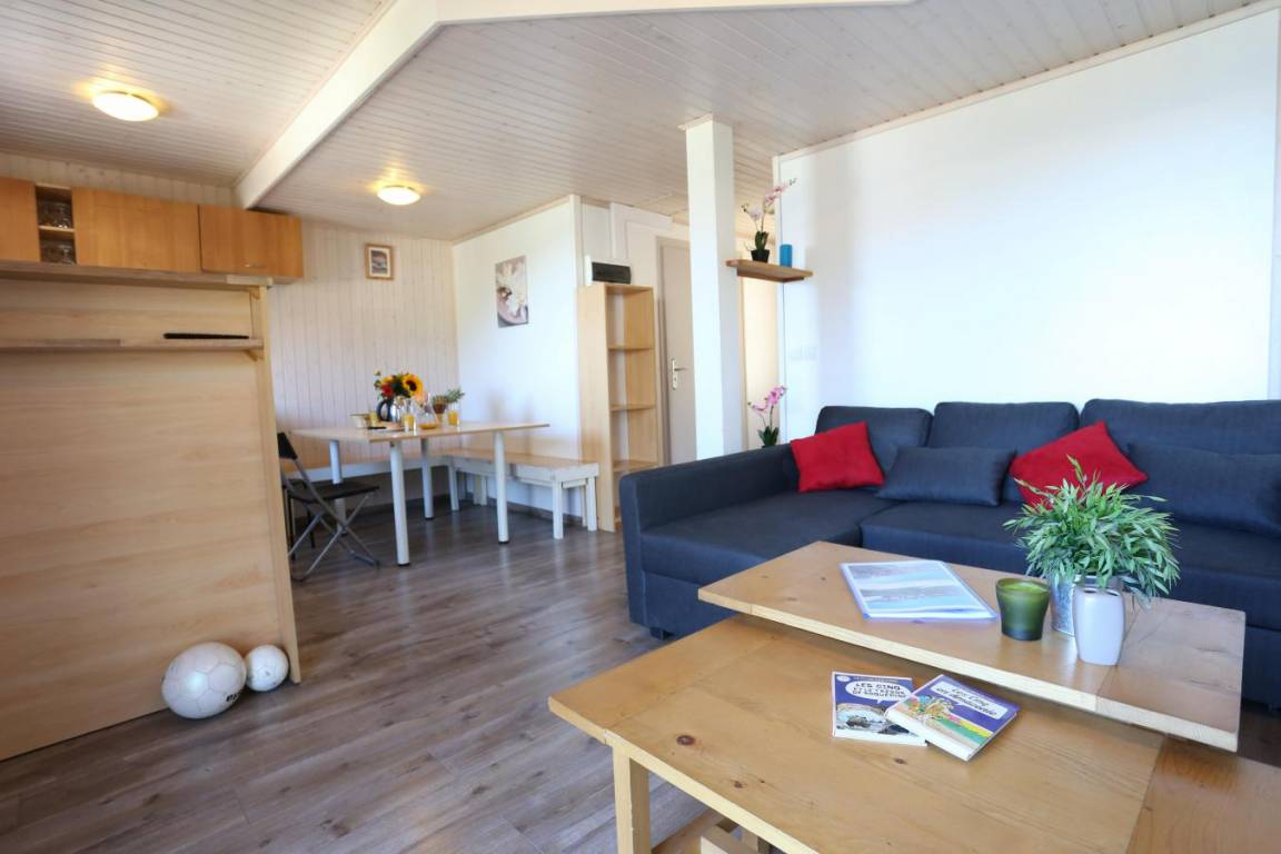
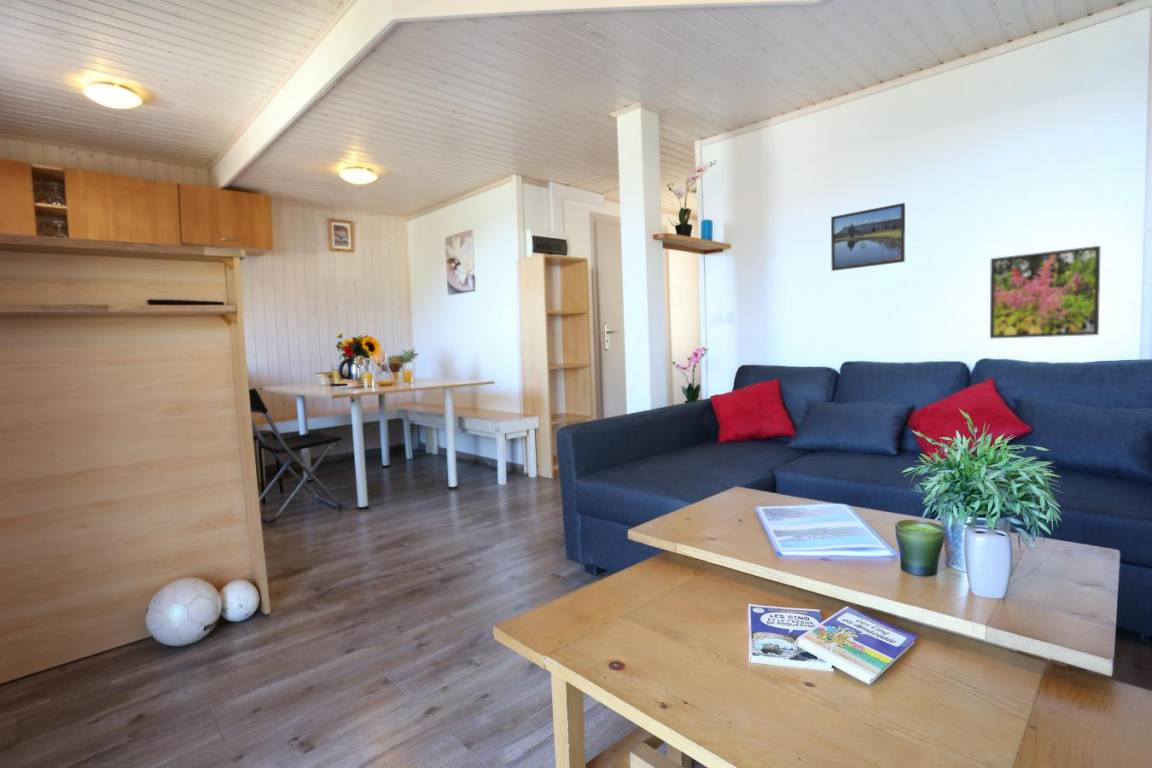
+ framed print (866, 238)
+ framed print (1042, 294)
